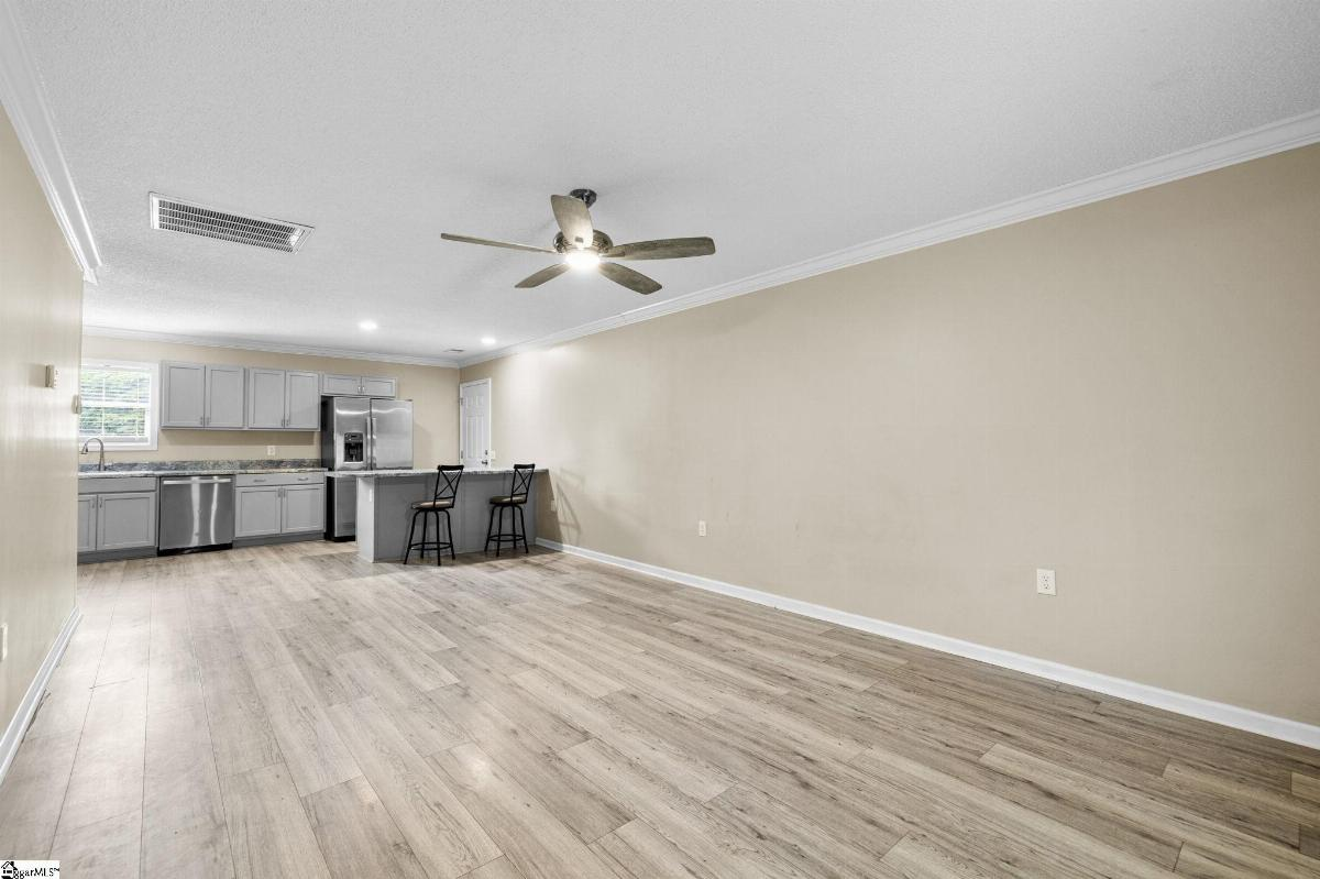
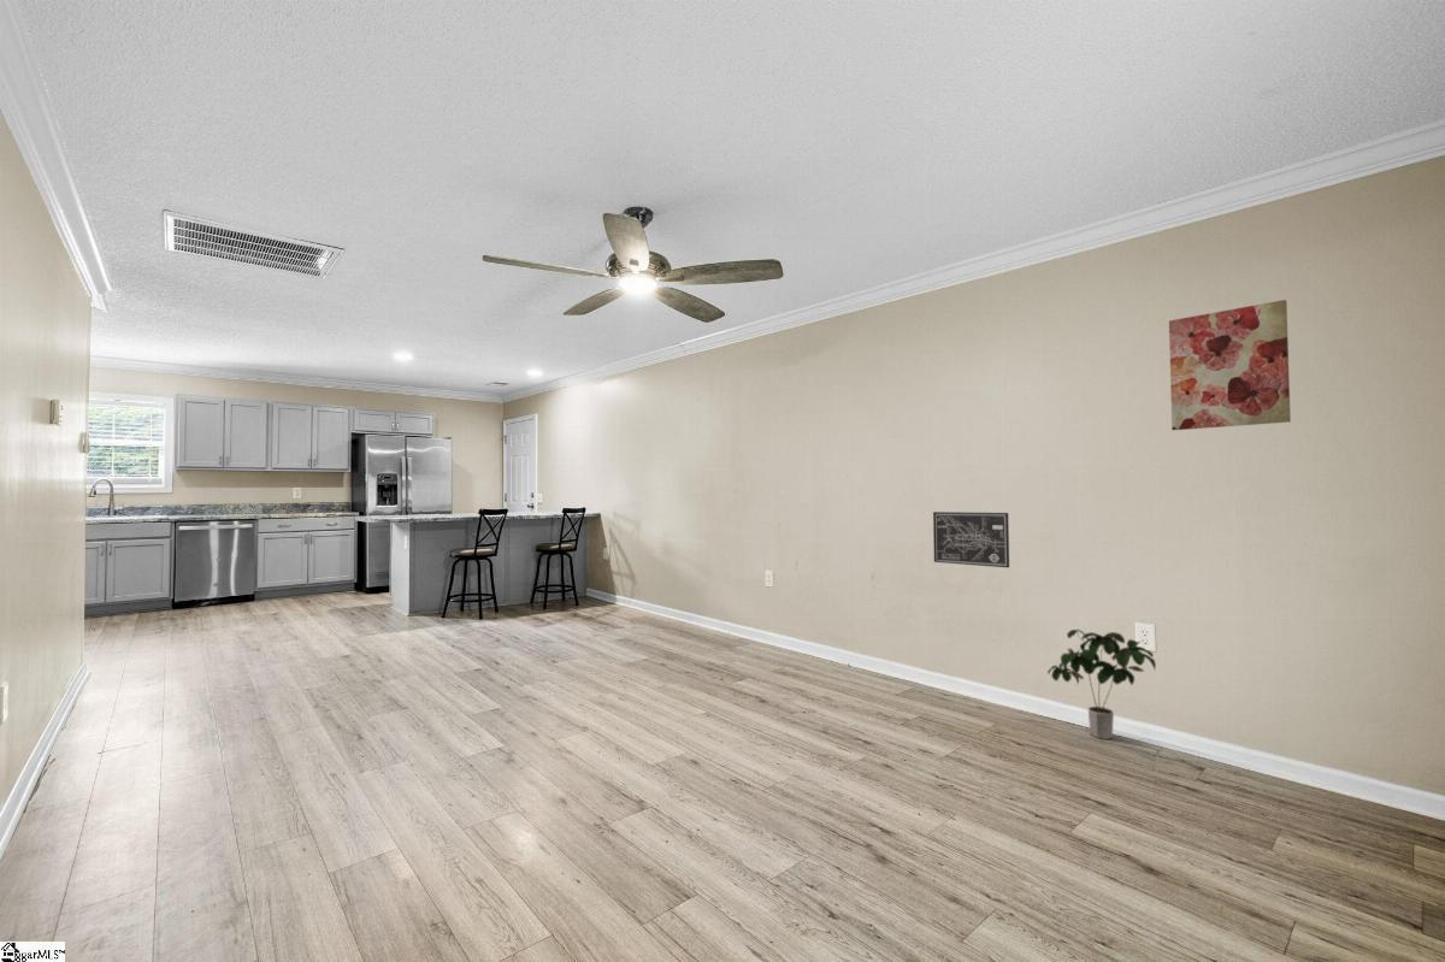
+ potted plant (1098, 681)
+ wall art (1226, 368)
+ wall art (969, 538)
